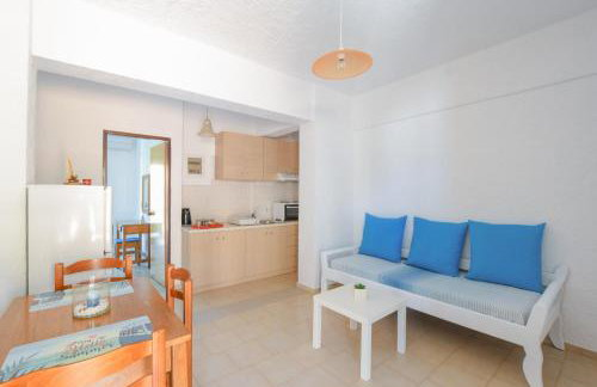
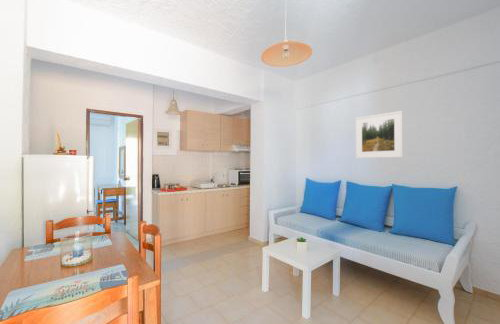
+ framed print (377, 136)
